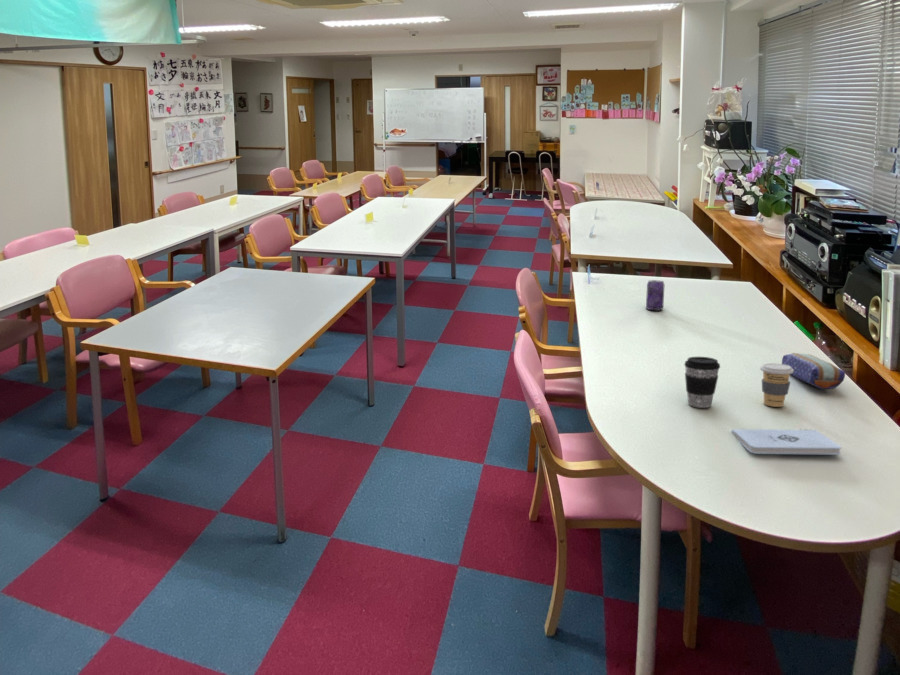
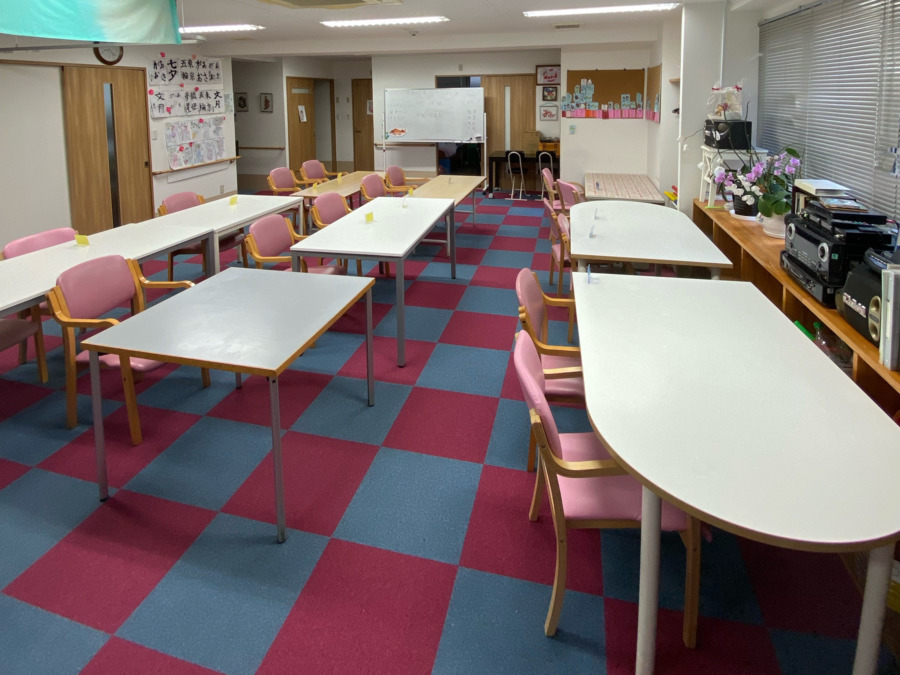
- coffee cup (775, 385)
- coffee cup (701, 382)
- pencil case (811, 369)
- beverage can (655, 294)
- notepad (784, 441)
